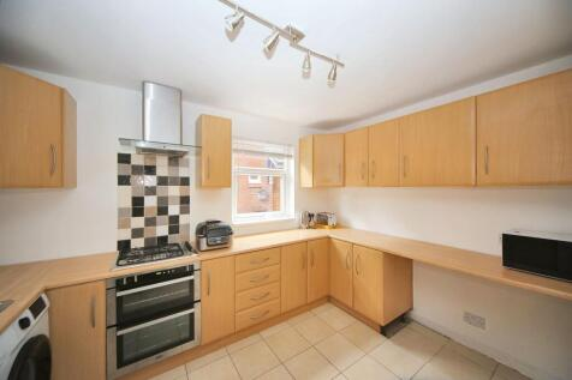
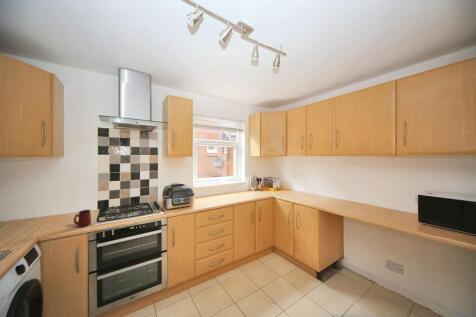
+ mug (82, 218)
